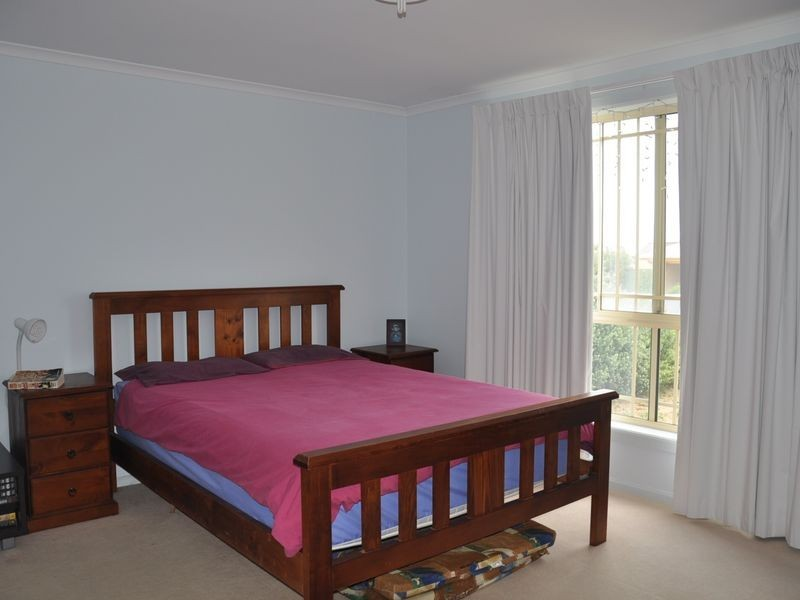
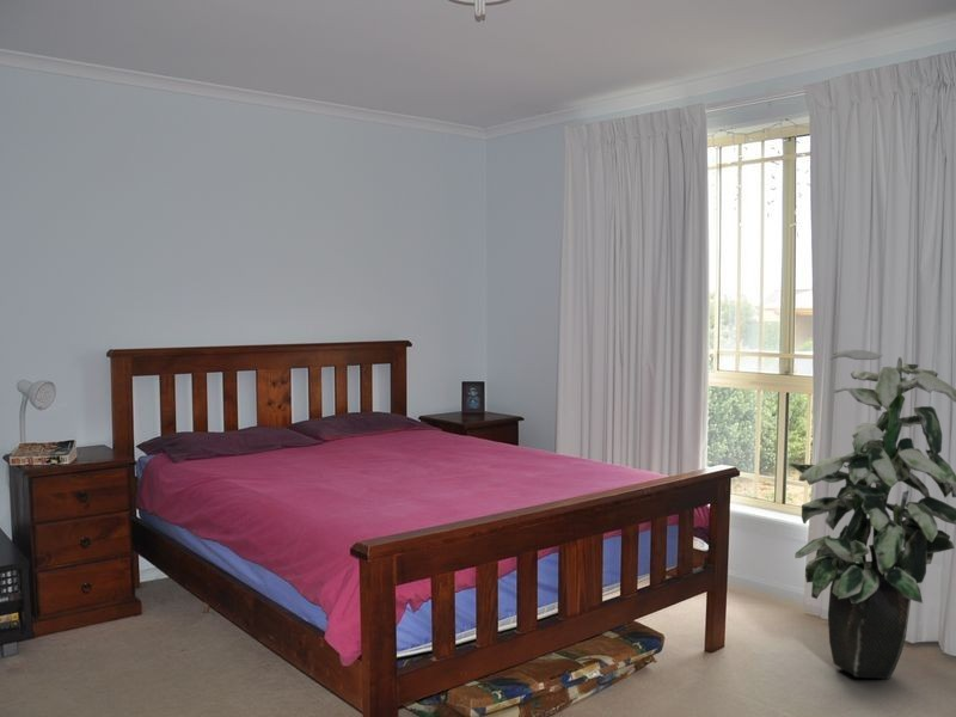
+ indoor plant (871, 510)
